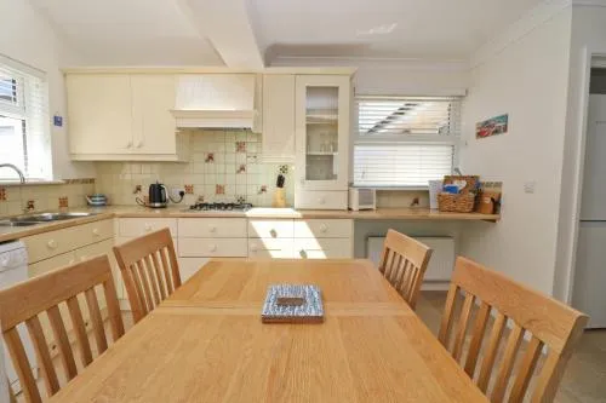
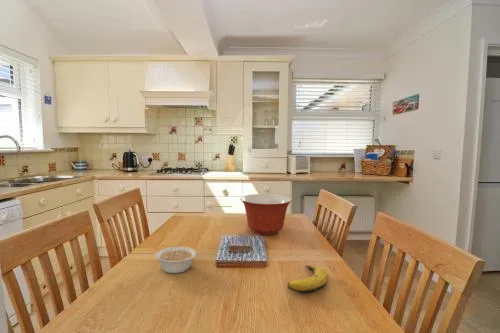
+ mixing bowl (265, 214)
+ legume (177, 259)
+ banana (311, 276)
